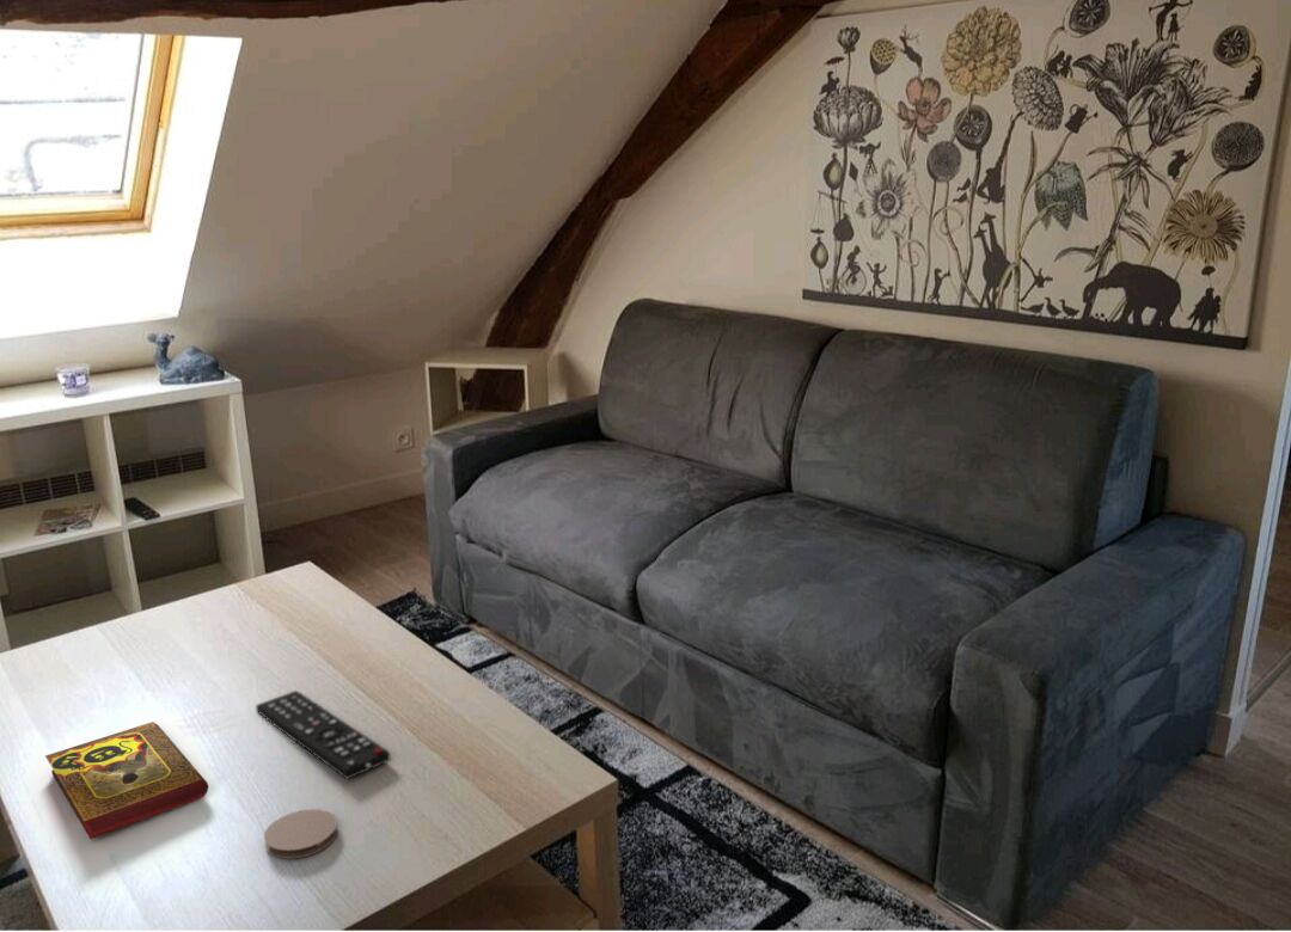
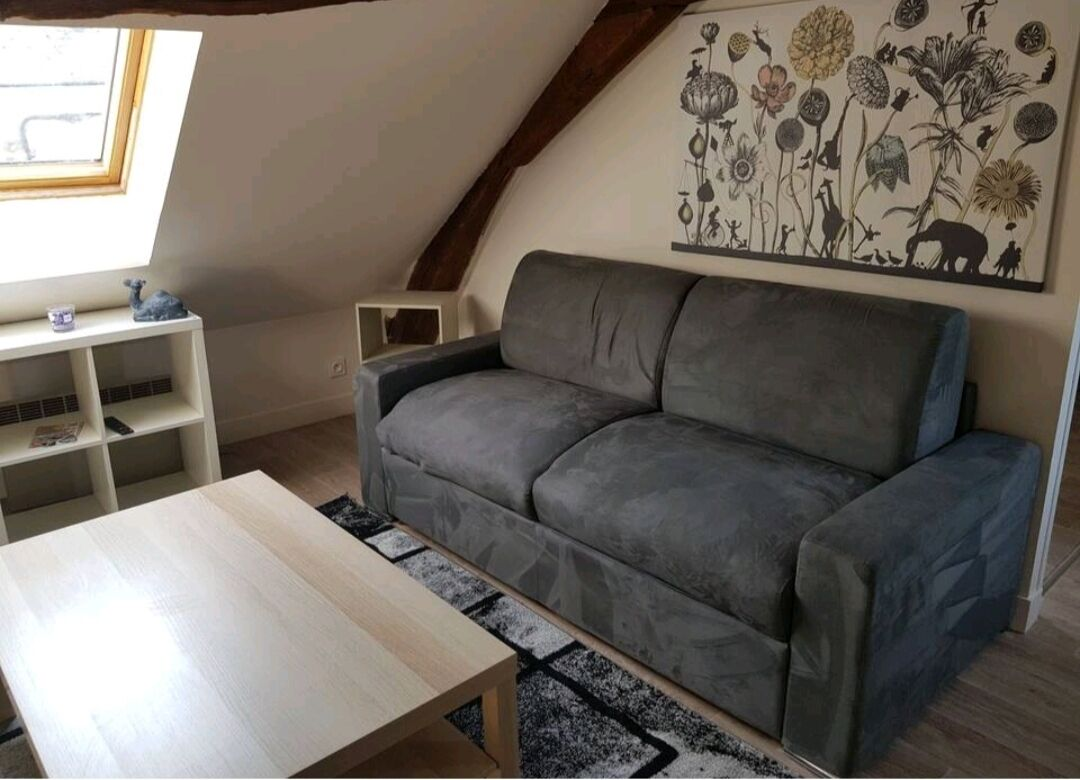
- book (126, 774)
- remote control (319, 730)
- coaster (301, 833)
